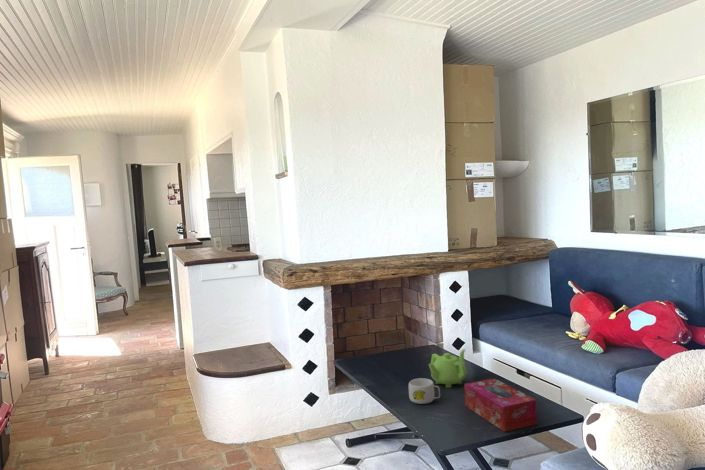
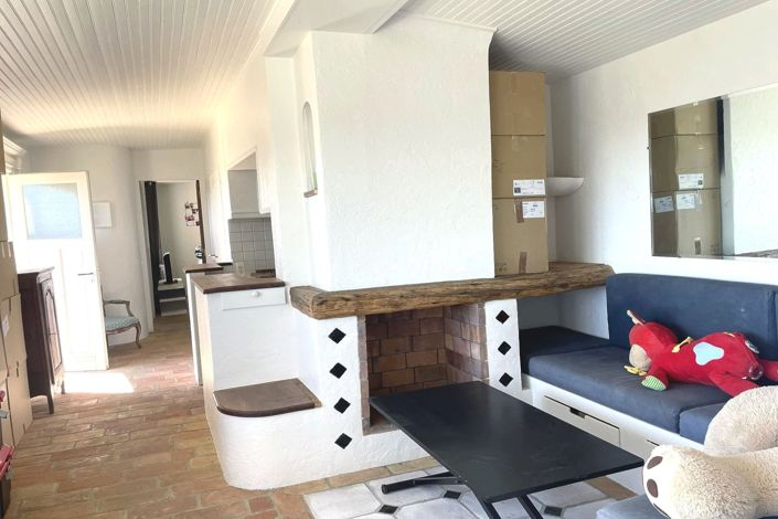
- teapot (448, 368)
- tissue box (498, 403)
- mug (421, 391)
